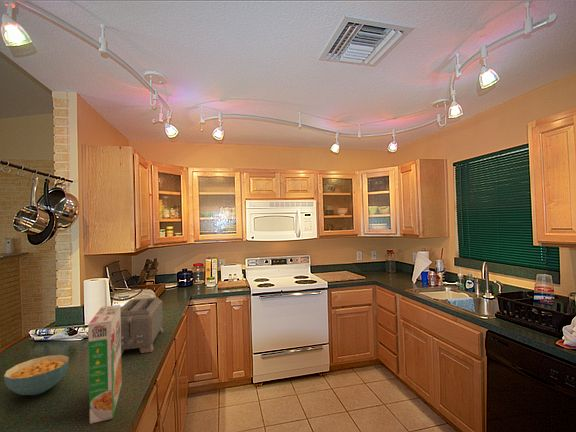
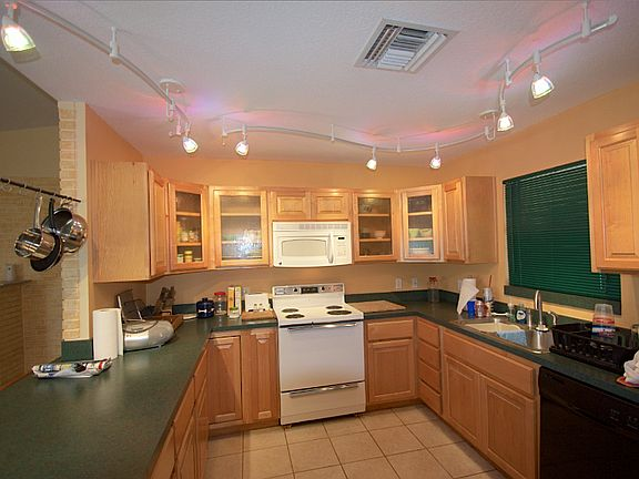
- cereal box (106, 357)
- toaster (138, 324)
- cereal bowl (38, 378)
